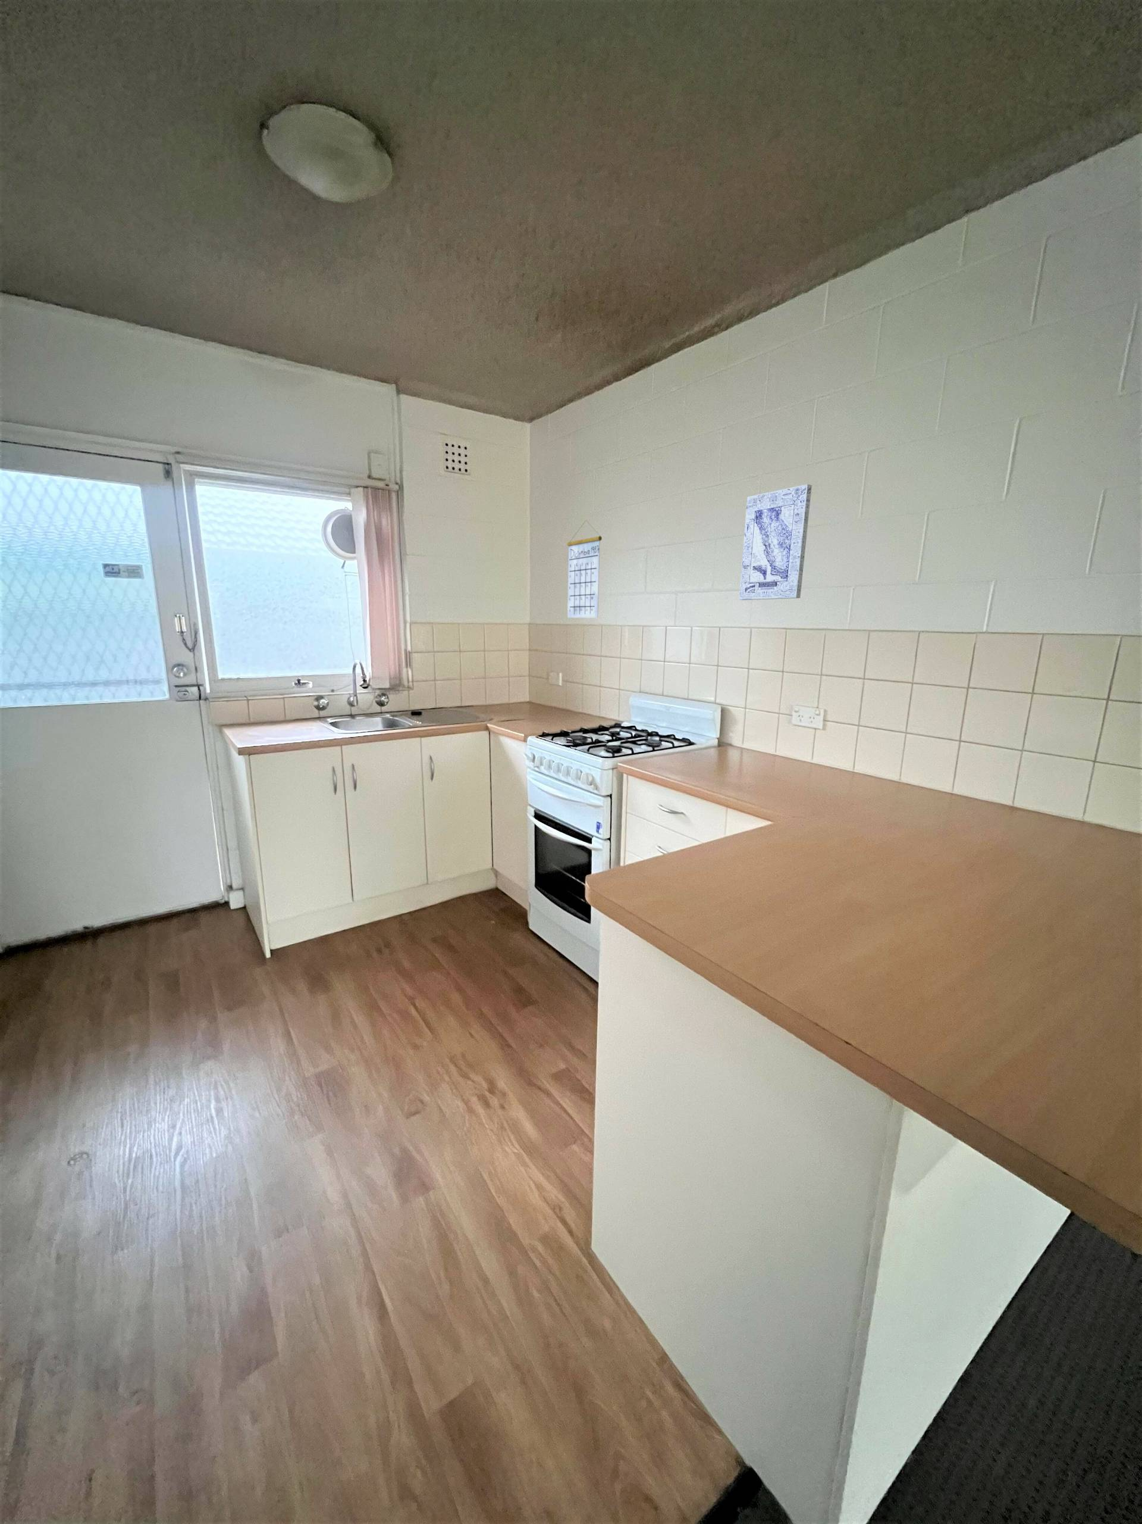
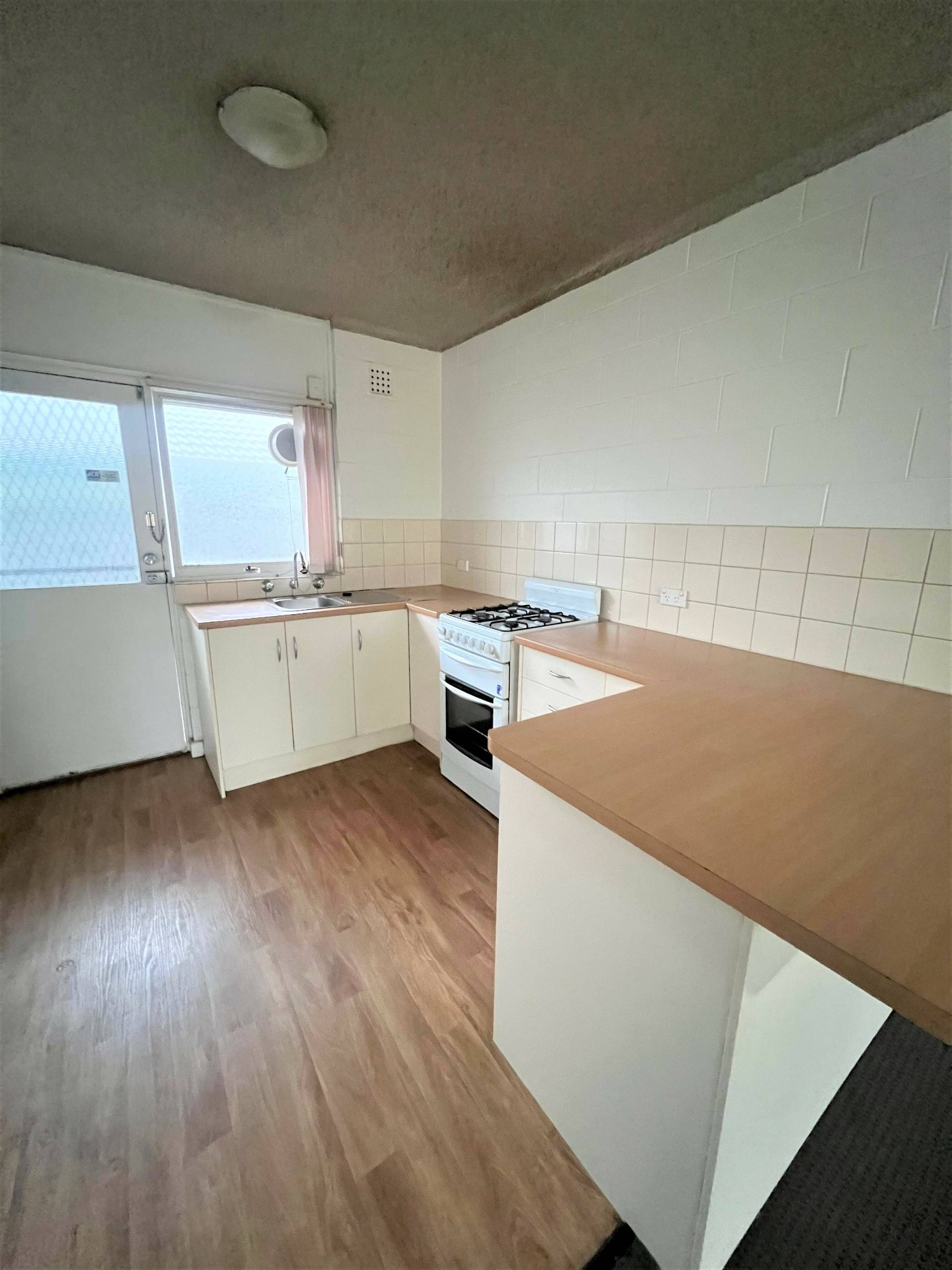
- calendar (583, 569)
- wall art (773, 546)
